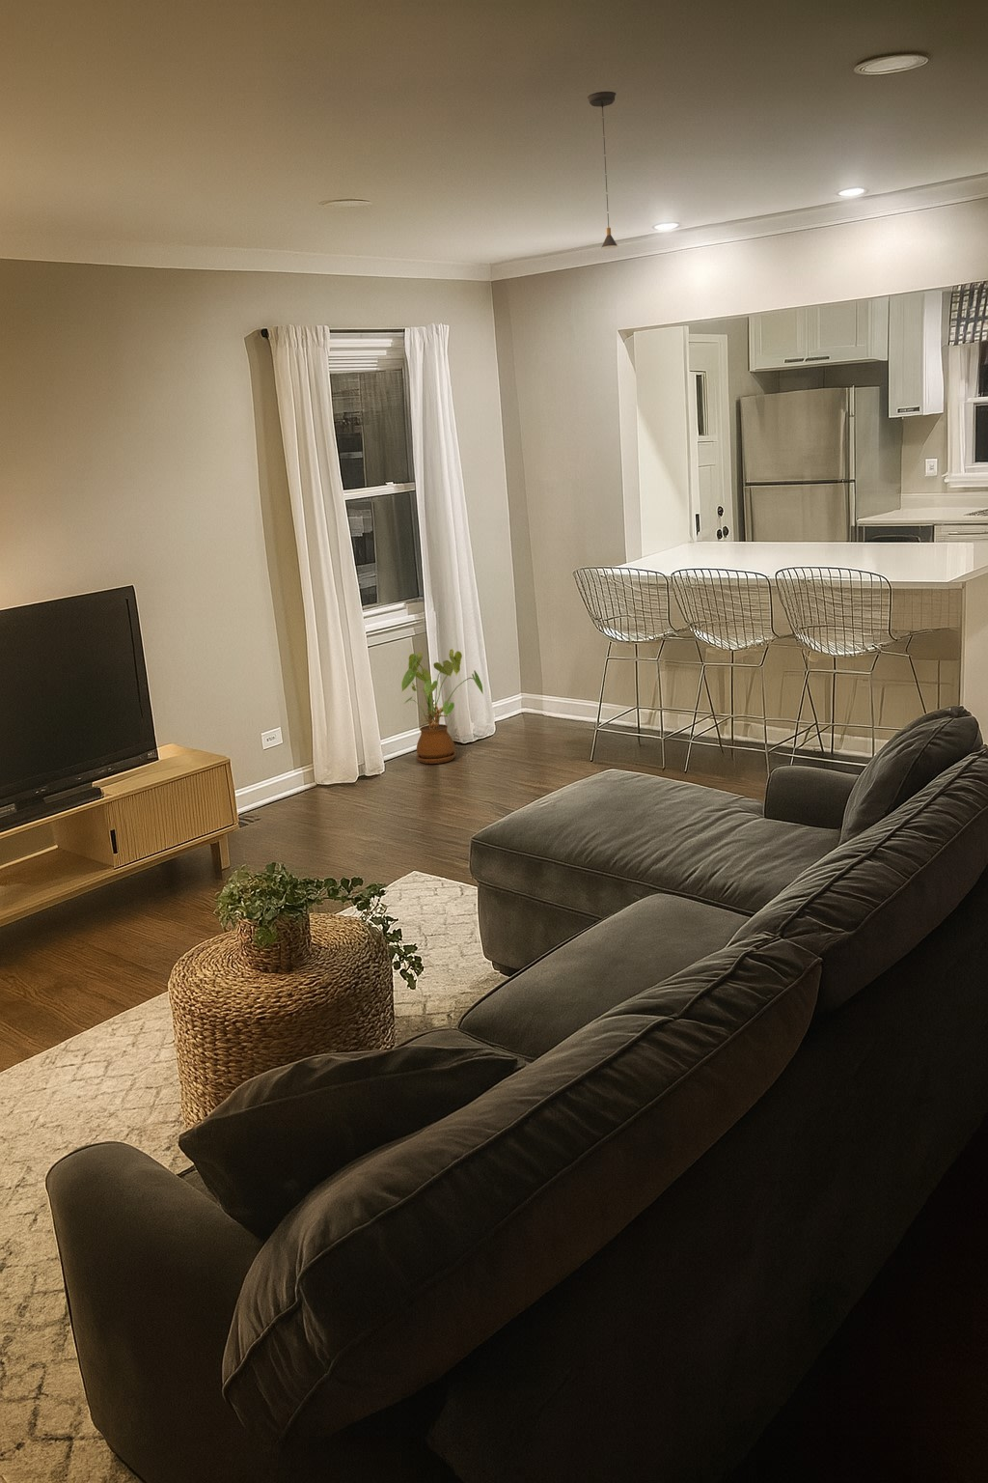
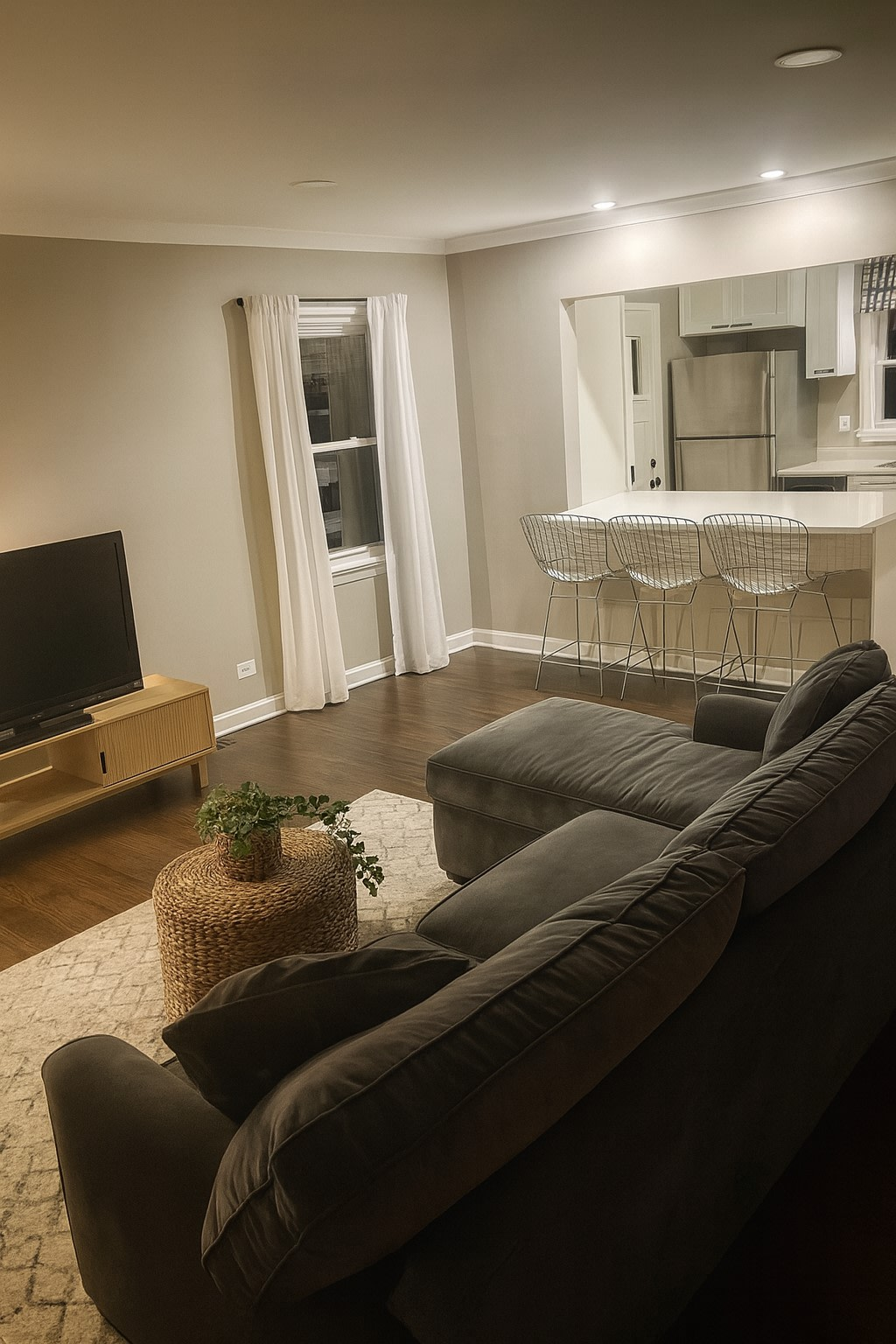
- house plant (440, 707)
- pendant light (605, 171)
